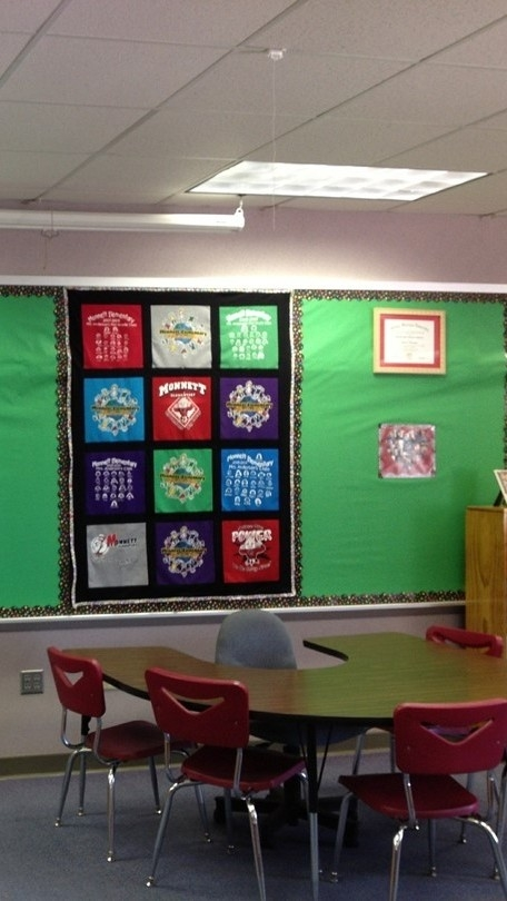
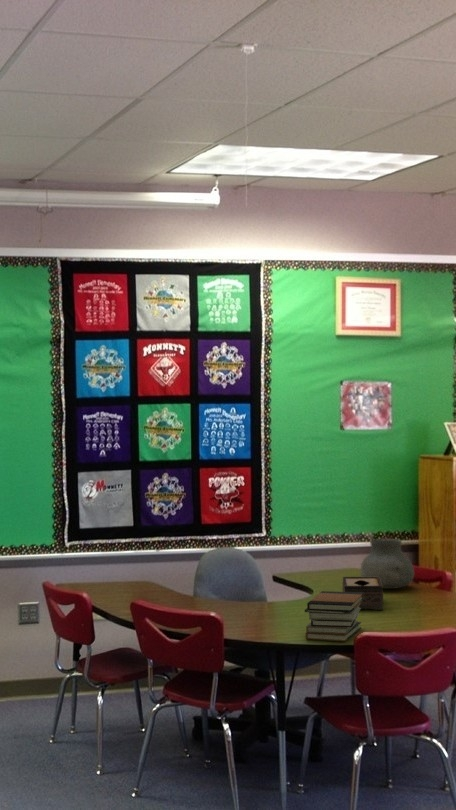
+ vase (387, 563)
+ tissue box (362, 592)
+ book stack (335, 615)
